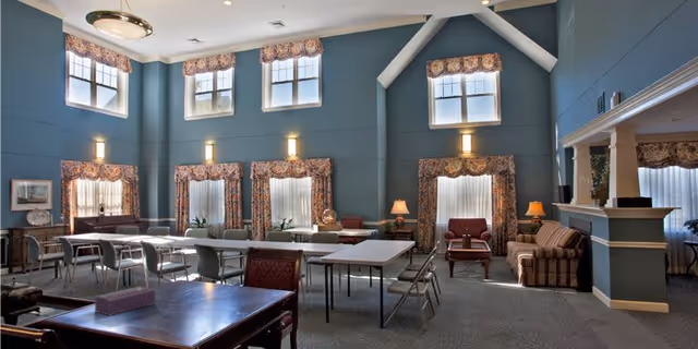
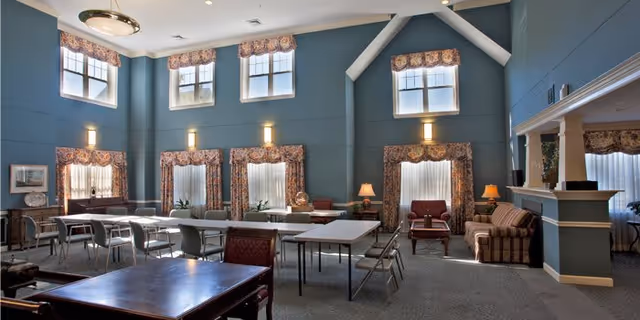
- tissue box (125, 300)
